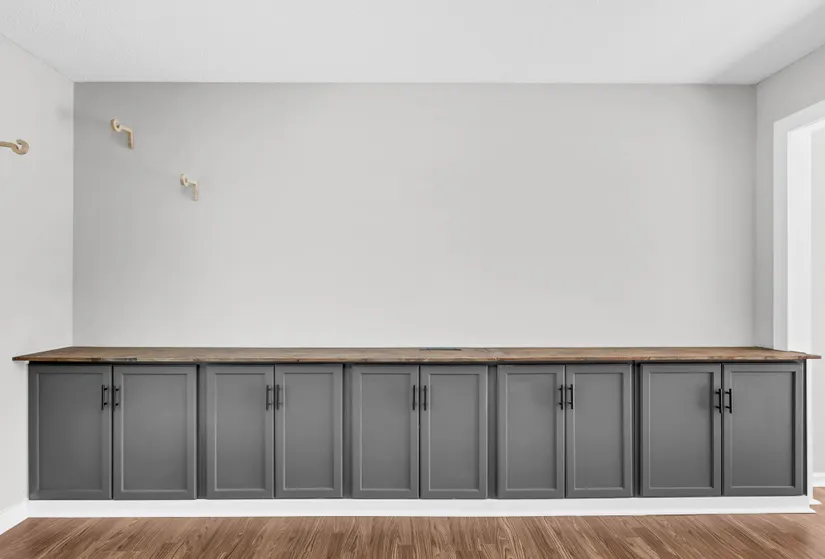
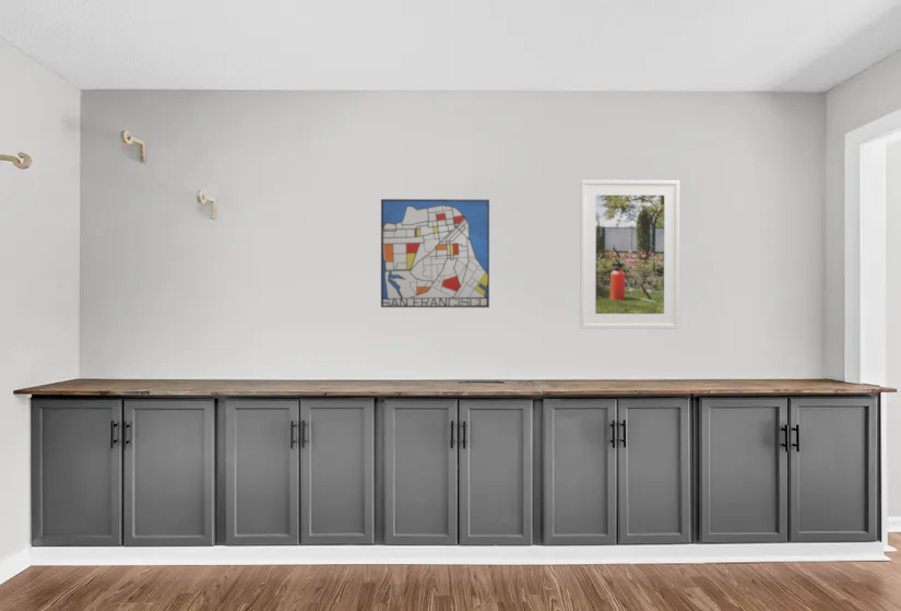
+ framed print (629, 254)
+ wall art (435, 252)
